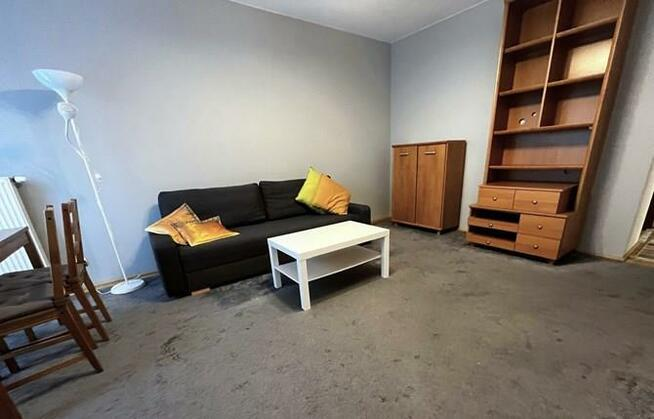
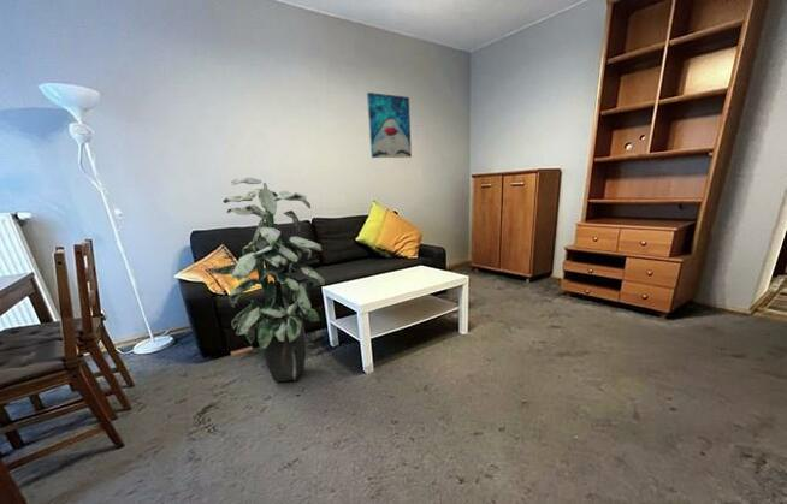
+ indoor plant (272, 281)
+ wall art (390, 126)
